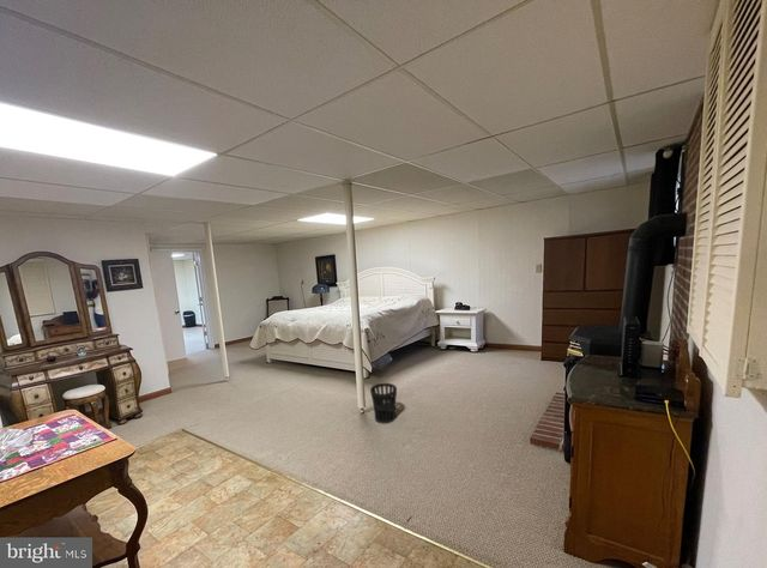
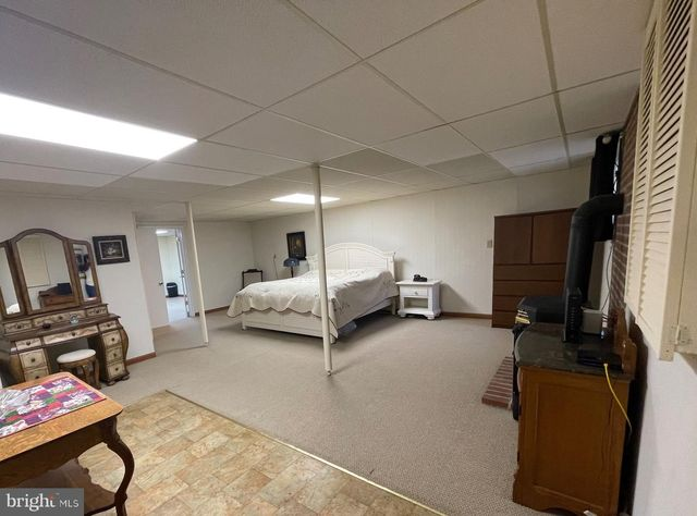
- wastebasket (384, 403)
